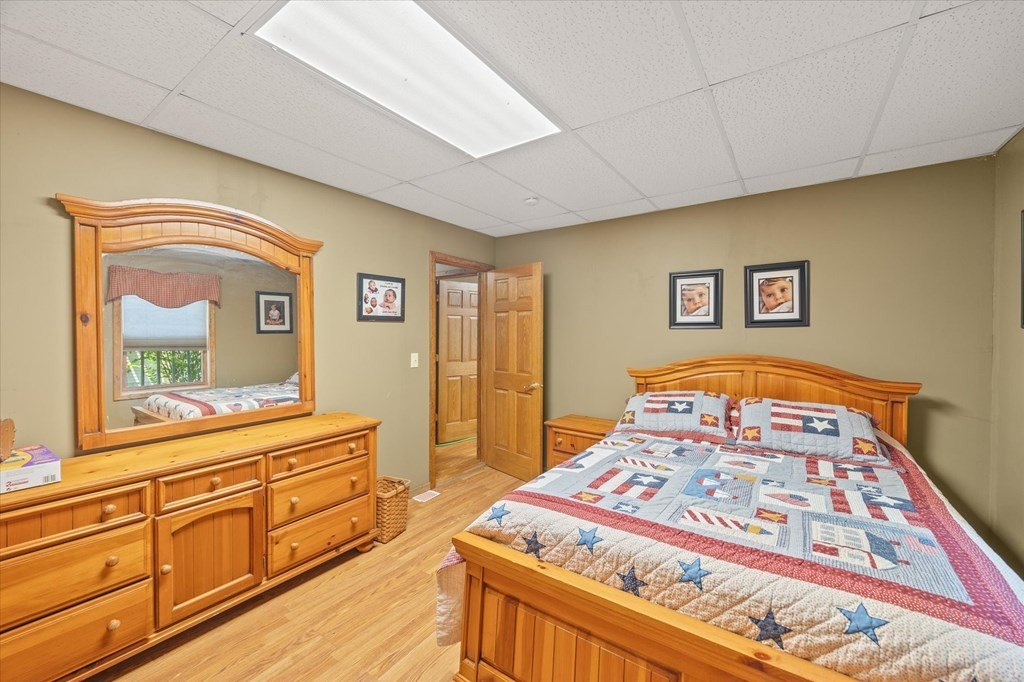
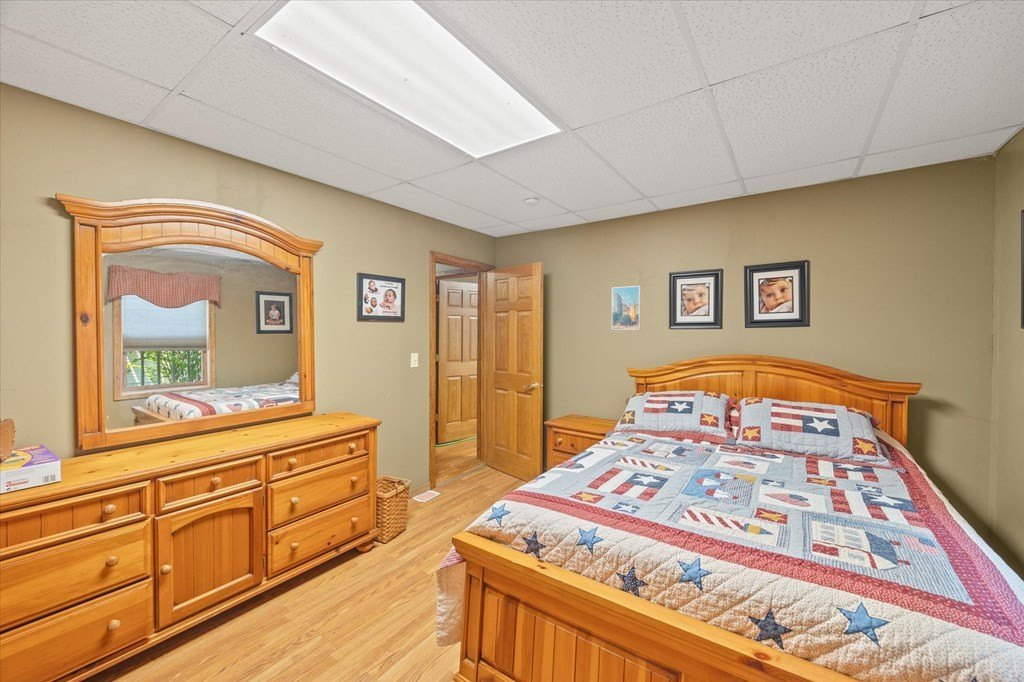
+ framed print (626, 308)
